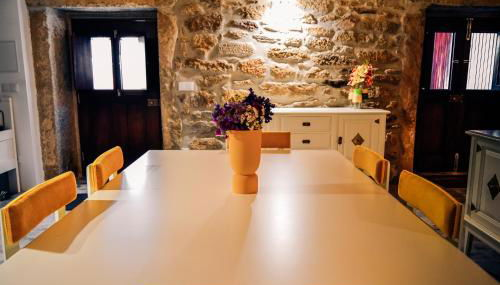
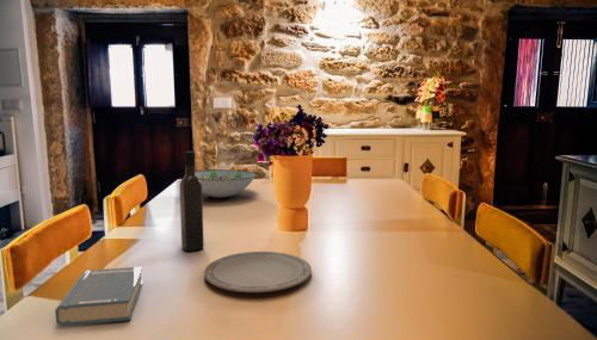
+ wine bottle (191, 200)
+ decorative bowl (221, 185)
+ hardback book (103, 293)
+ plate (258, 271)
